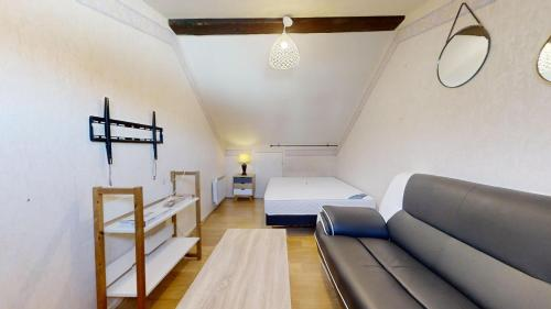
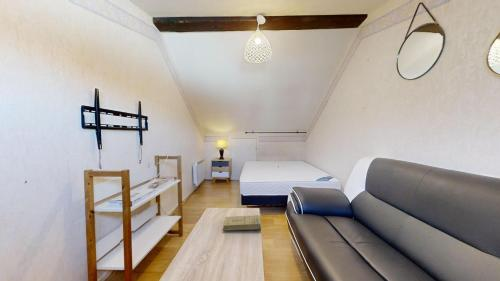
+ book (242, 222)
